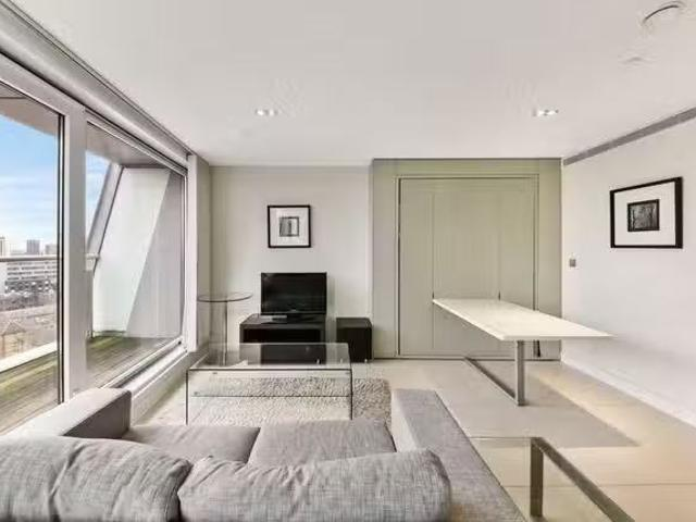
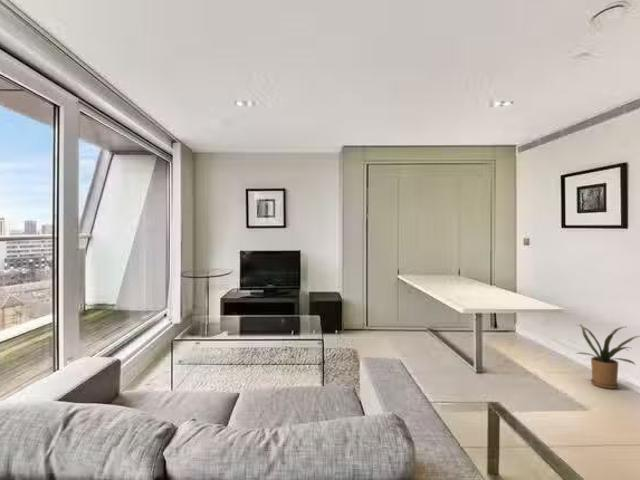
+ house plant (606, 353)
